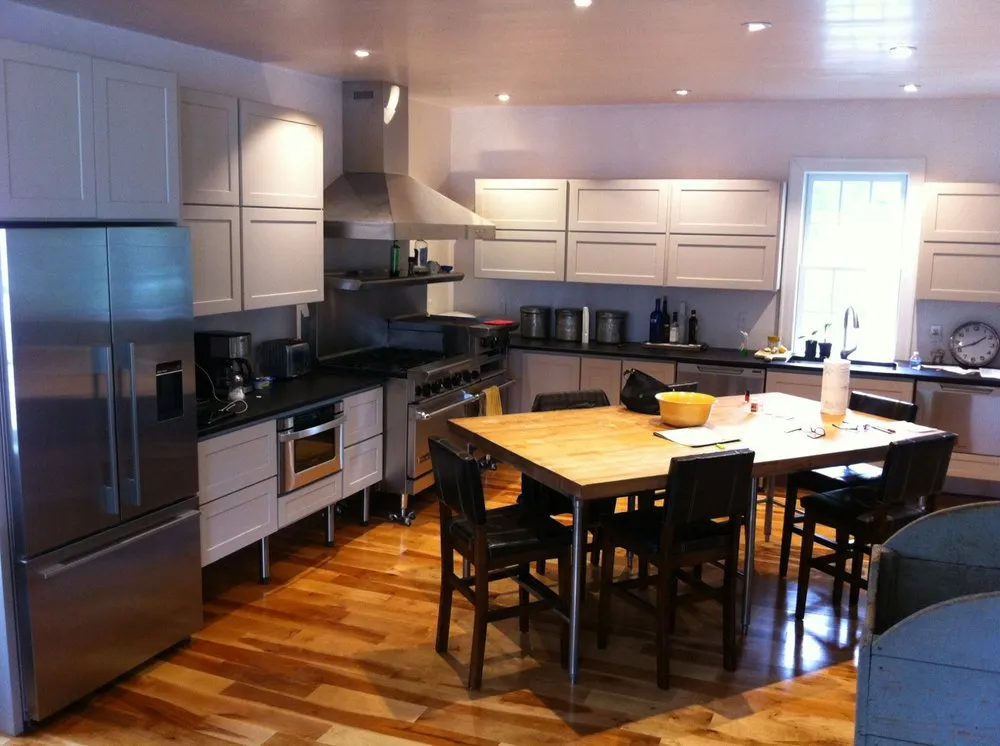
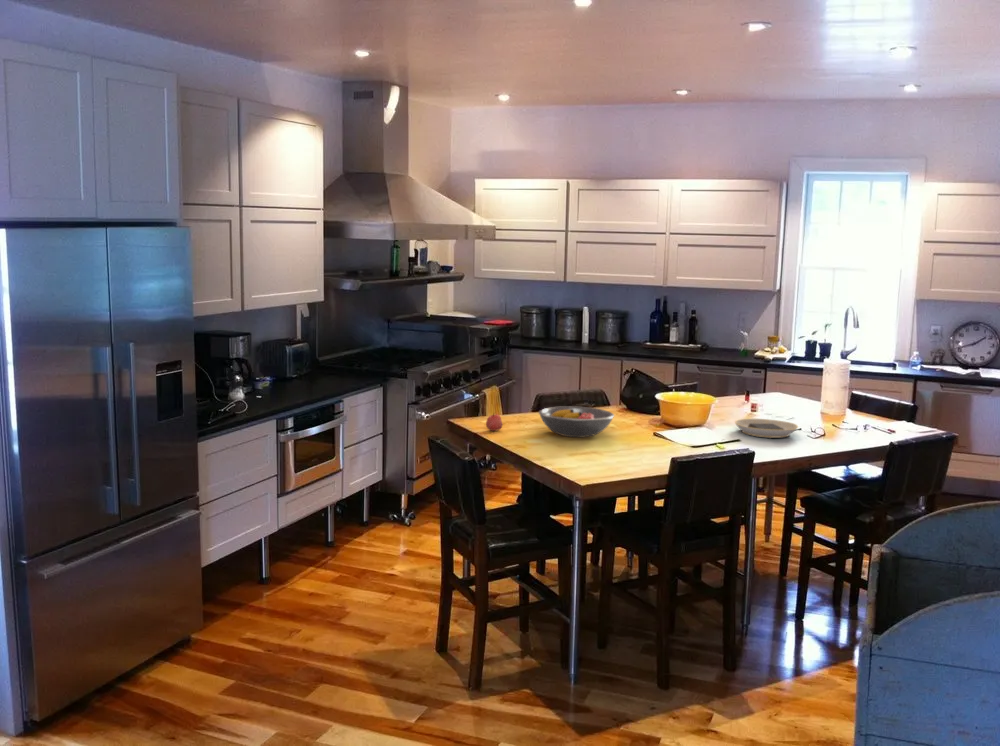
+ apple (494, 421)
+ plate (765, 428)
+ fruit bowl (576, 420)
